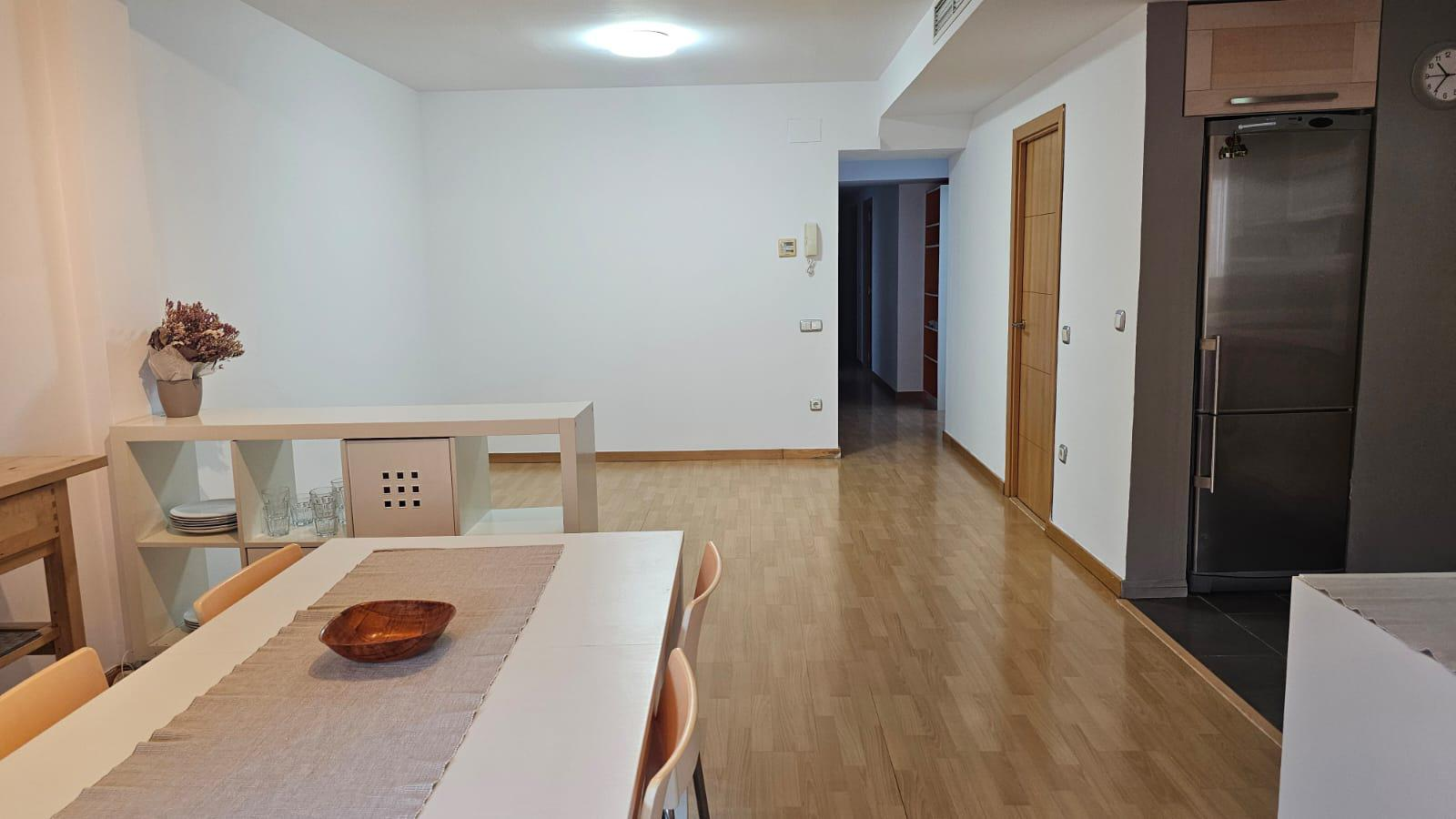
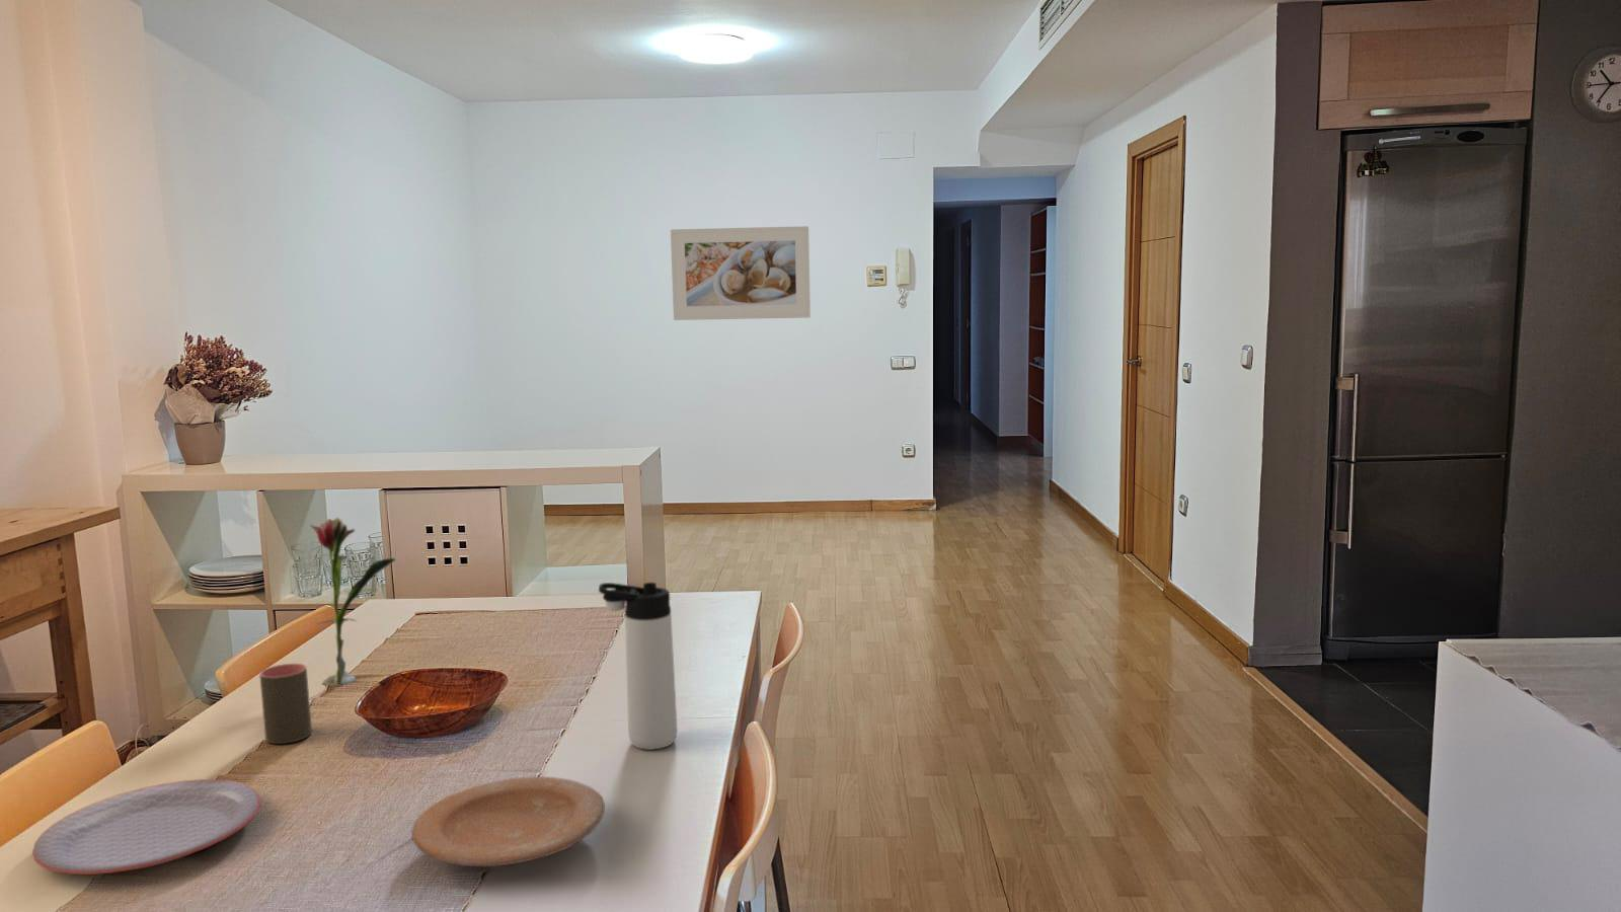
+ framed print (740, 274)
+ plate (151, 827)
+ cup (286, 703)
+ plate (511, 827)
+ thermos bottle (638, 663)
+ flower (338, 595)
